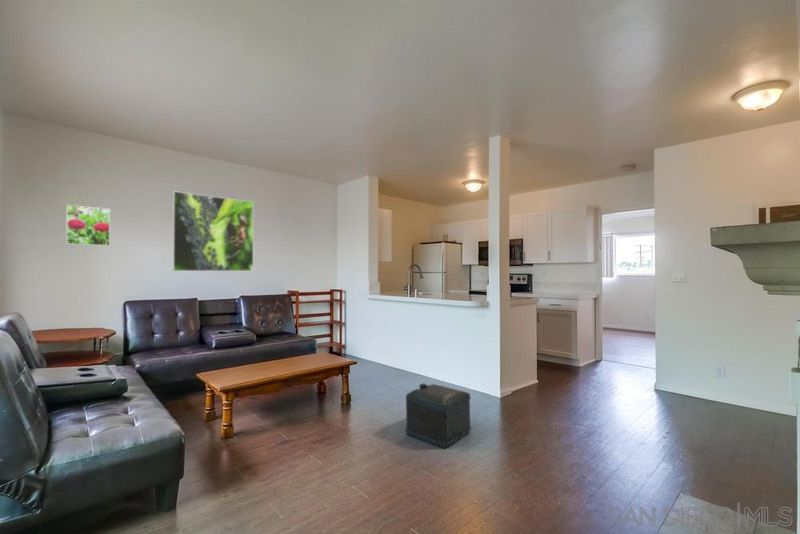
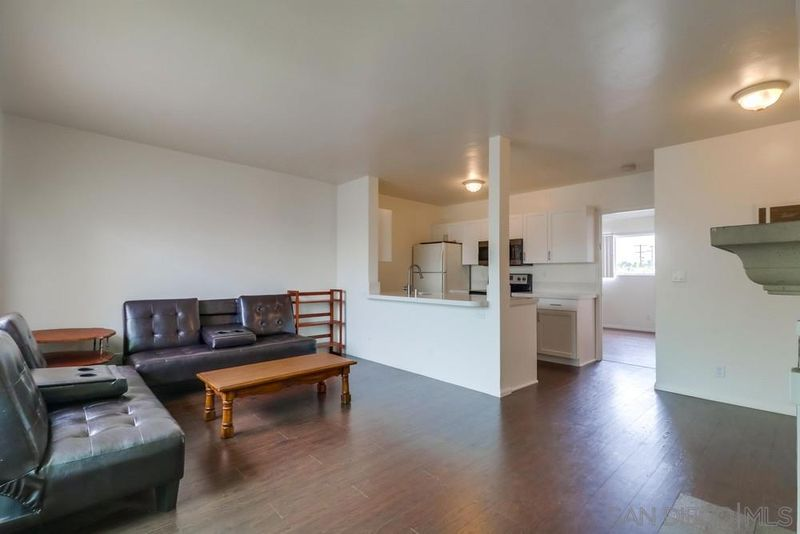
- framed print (88, 225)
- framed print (215, 234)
- ottoman (438, 410)
